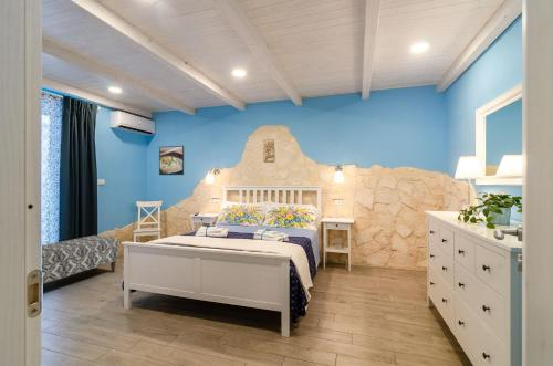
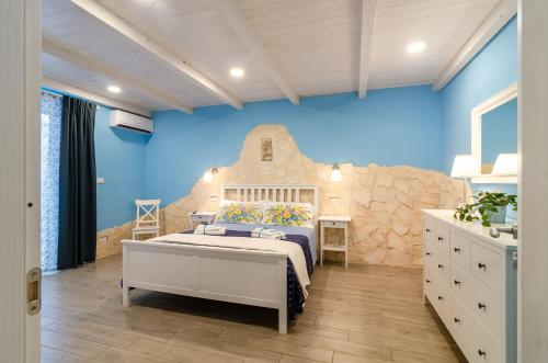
- bench (69, 262)
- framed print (170, 160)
